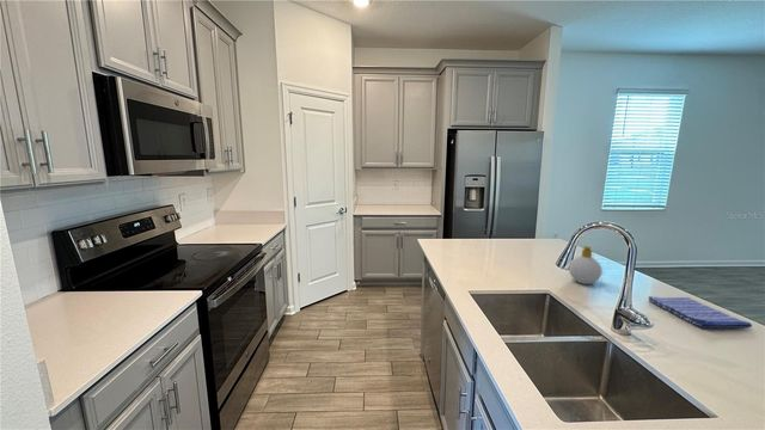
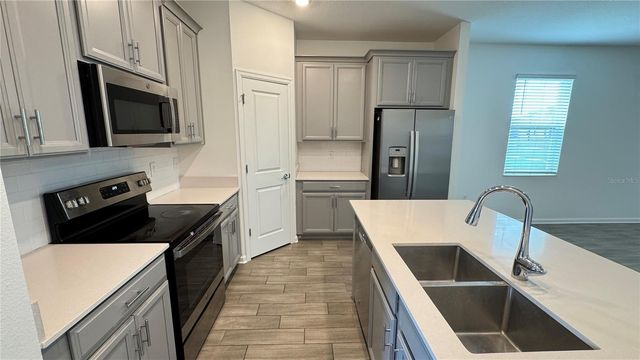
- soap bottle (586, 264)
- dish towel (694, 309)
